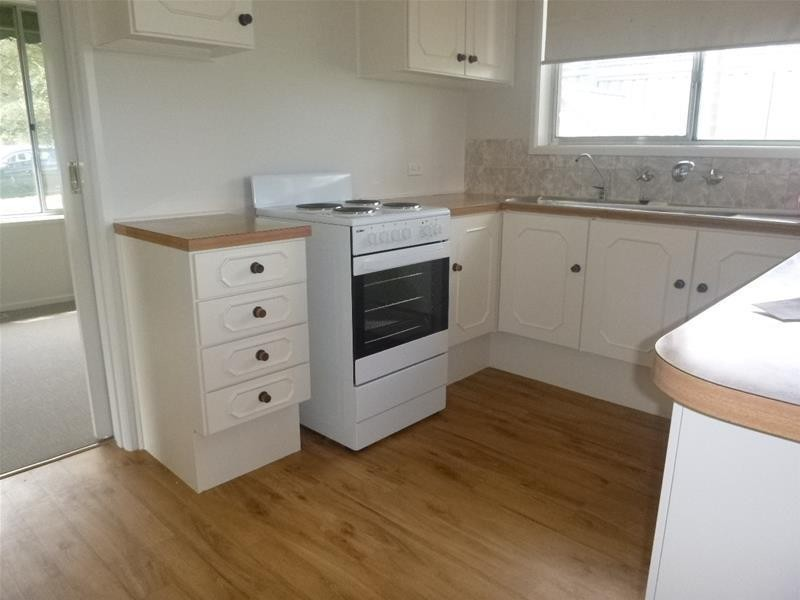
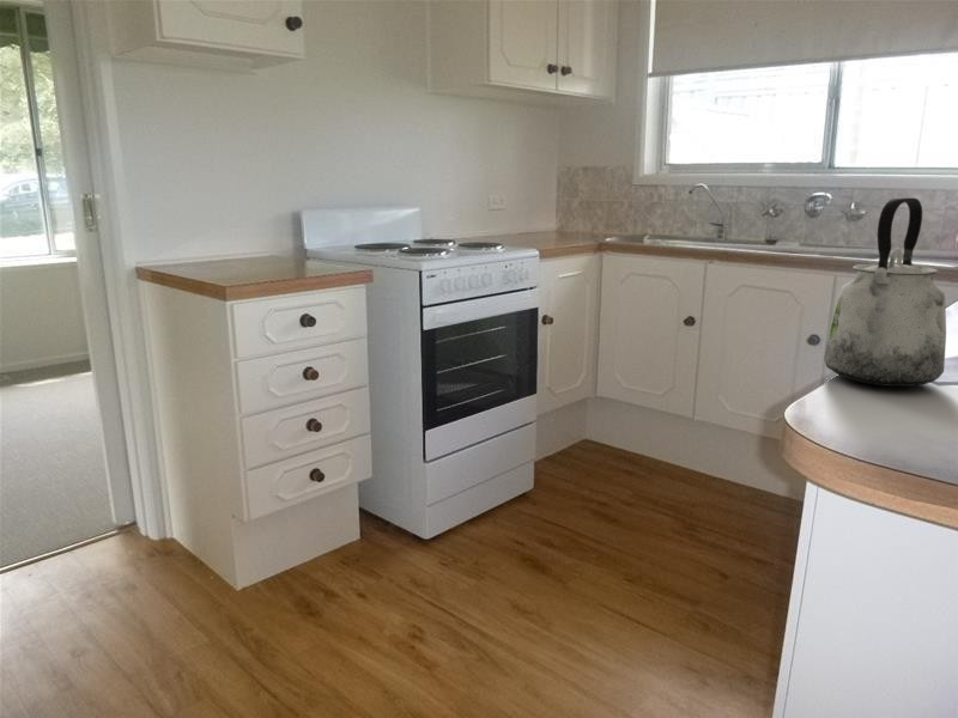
+ kettle (897, 288)
